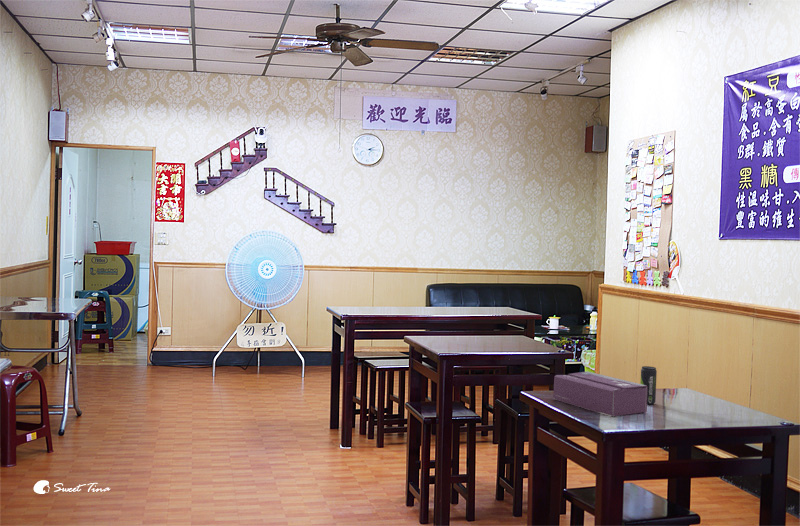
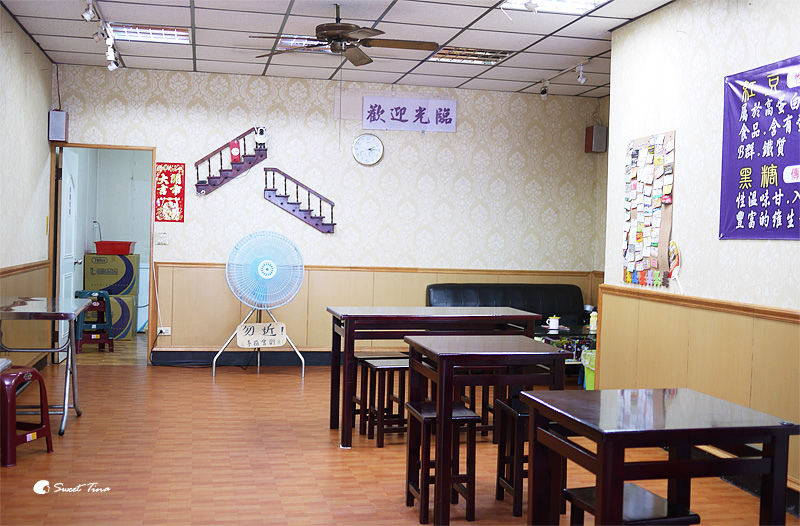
- tissue box (598, 392)
- beverage can (648, 385)
